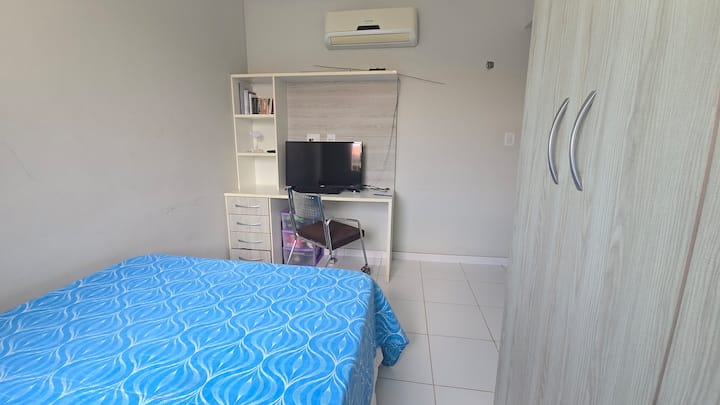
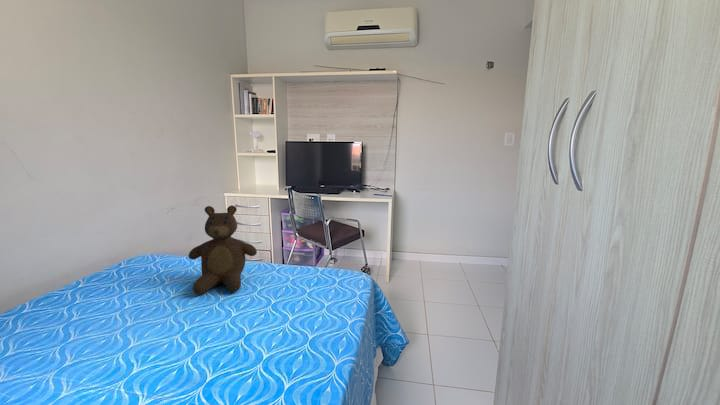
+ teddy bear (220, 246)
